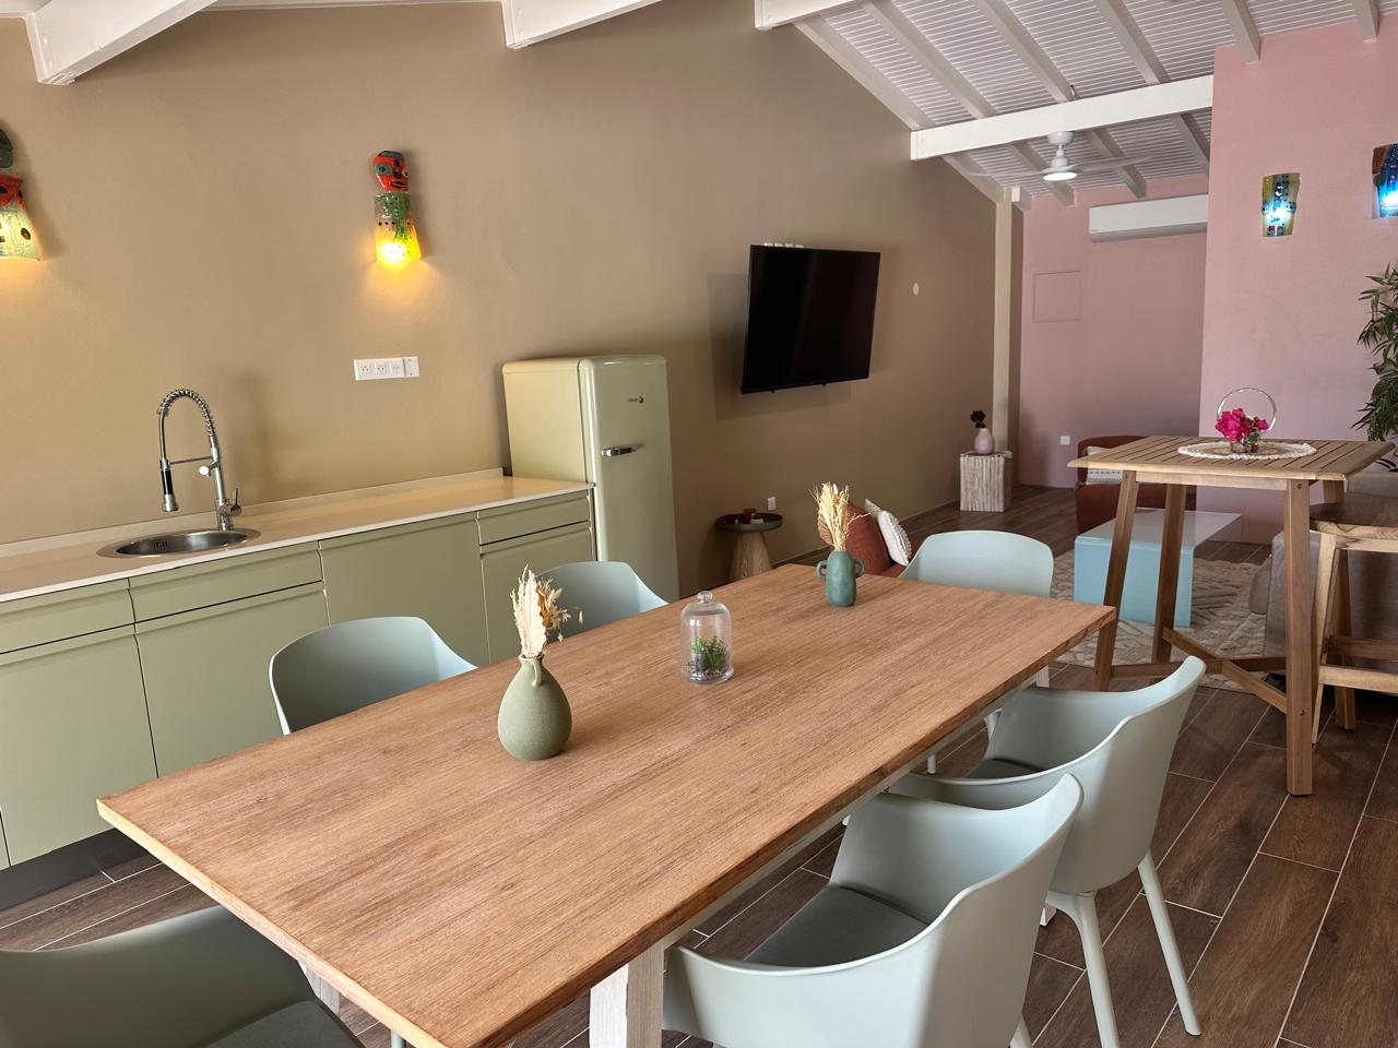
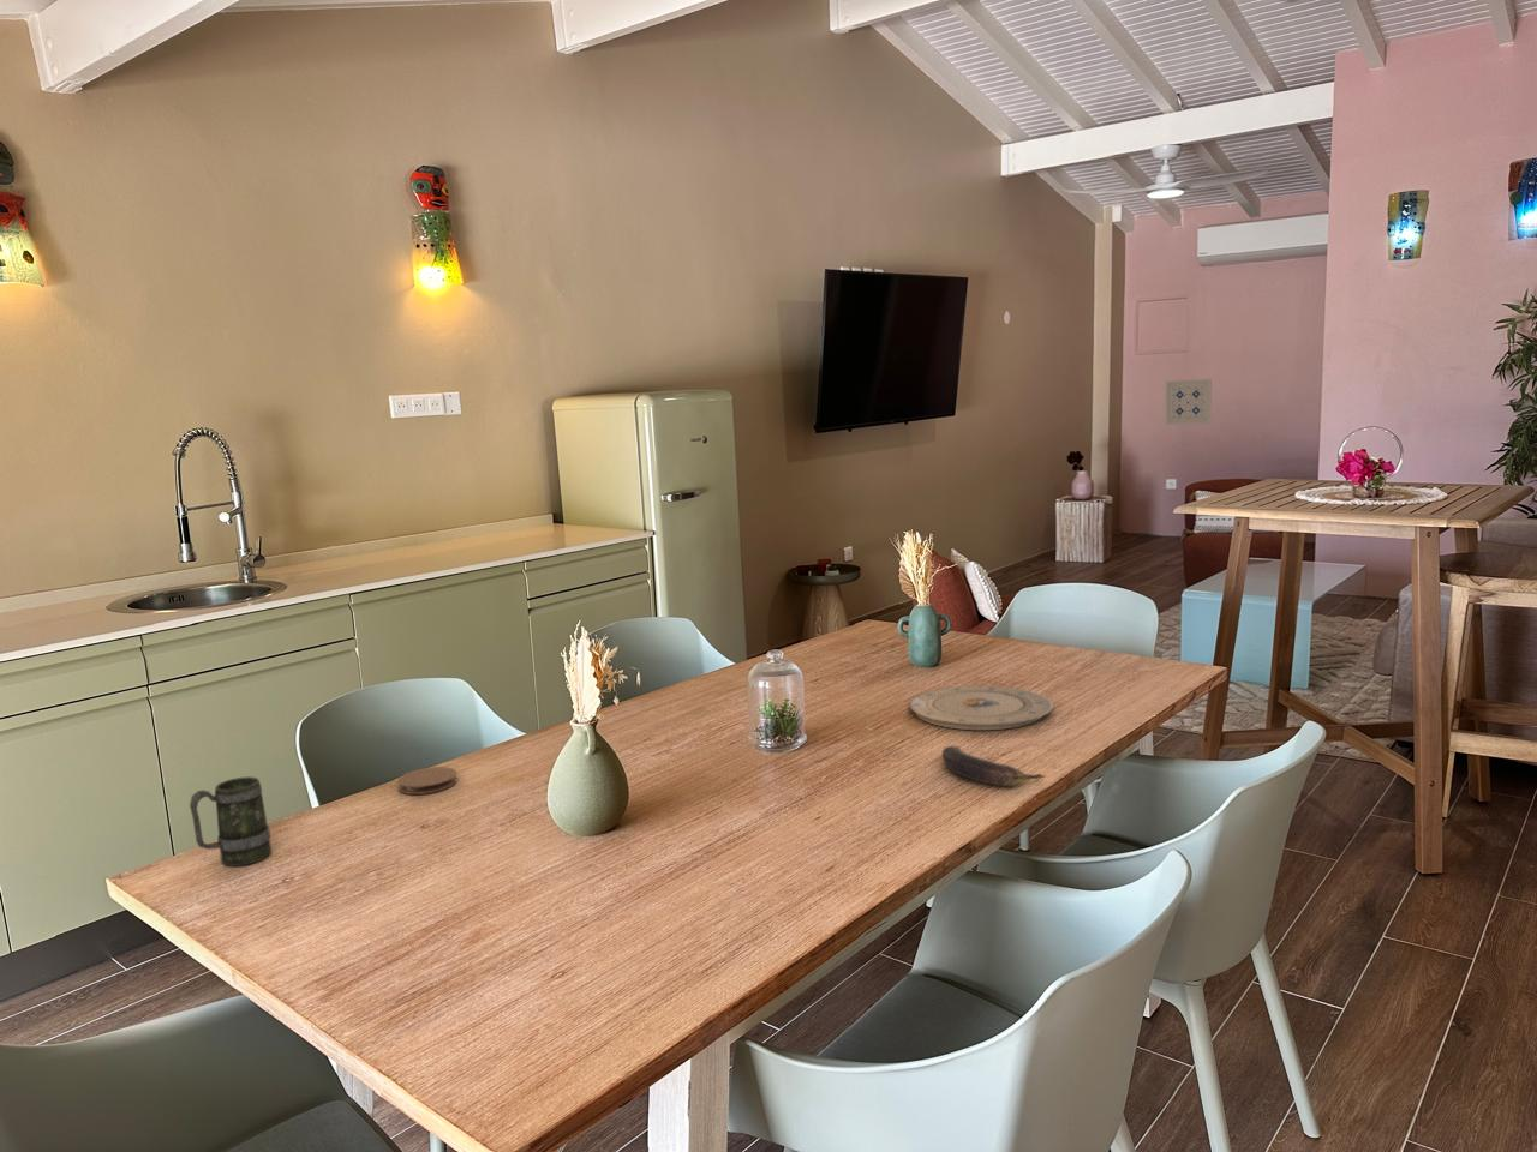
+ coaster (427, 781)
+ plate (980, 707)
+ wall art (1187, 402)
+ mug (230, 822)
+ banana (983, 764)
